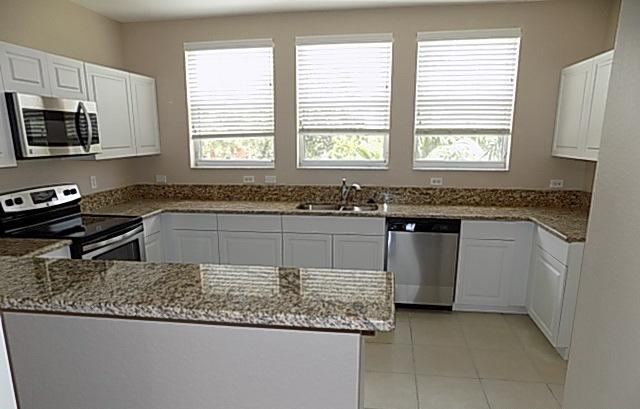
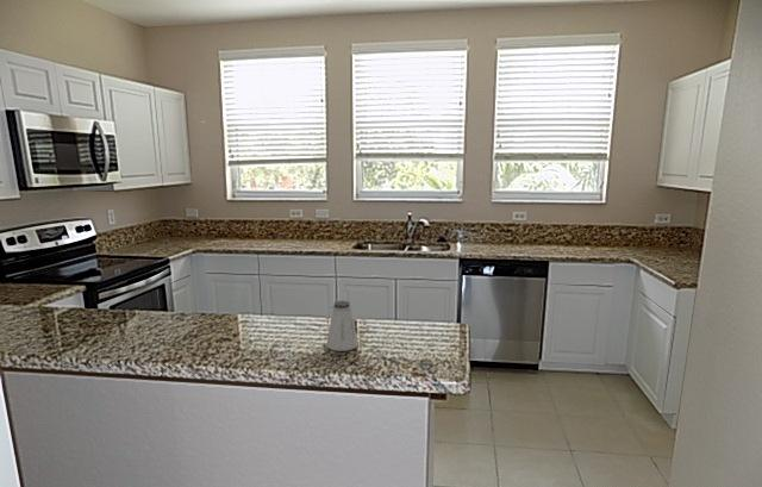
+ saltshaker (342, 324)
